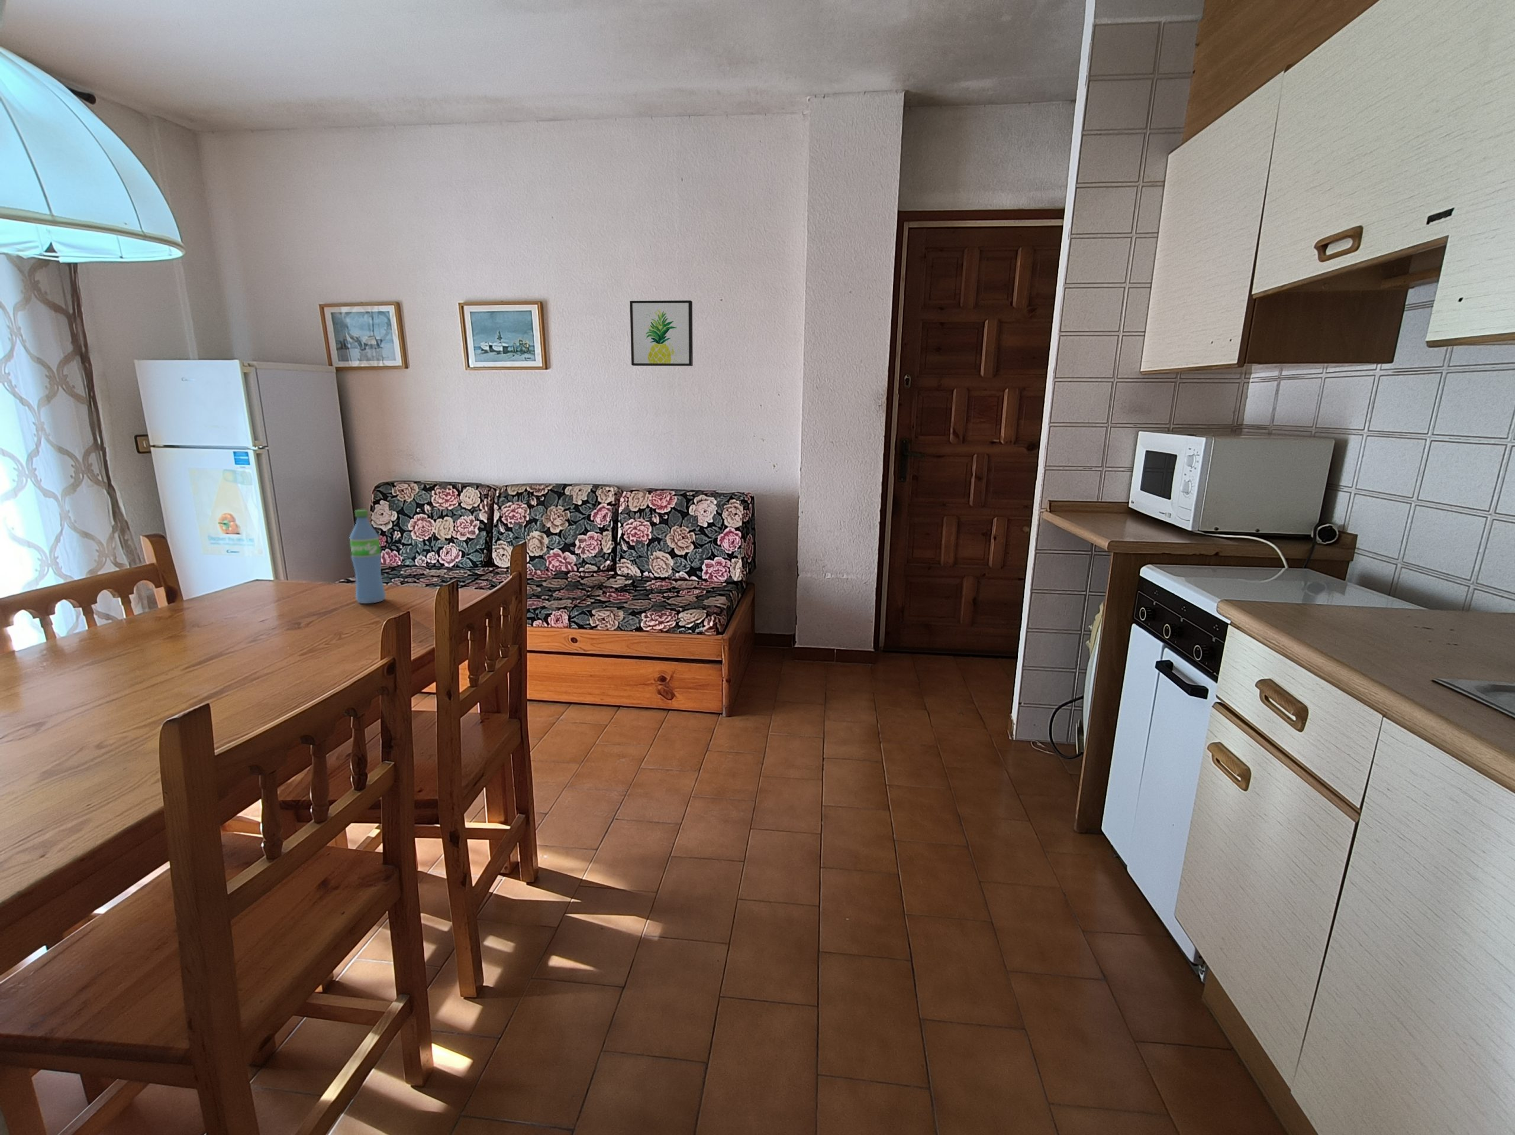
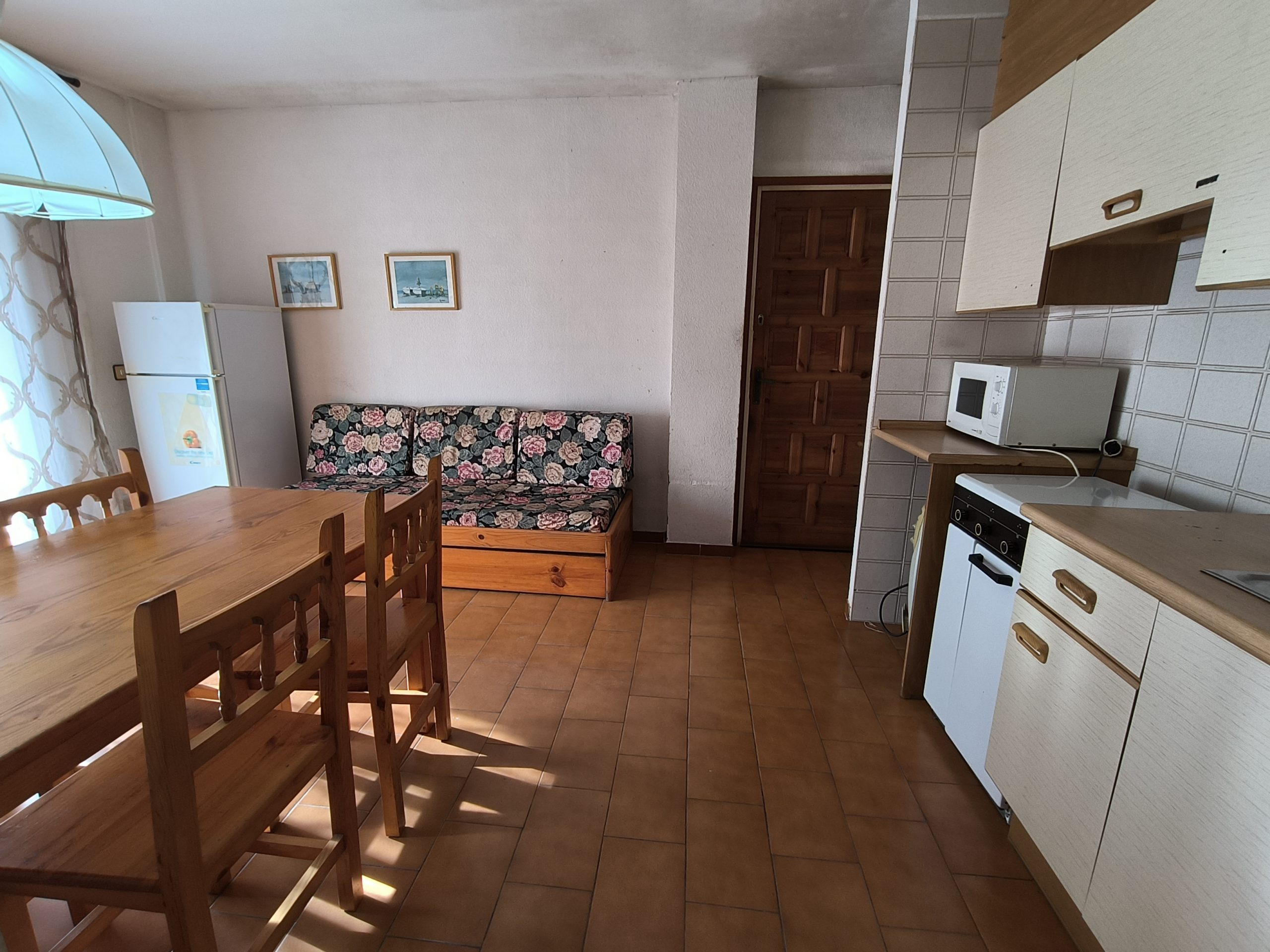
- wall art (661, 334)
- water bottle (366, 556)
